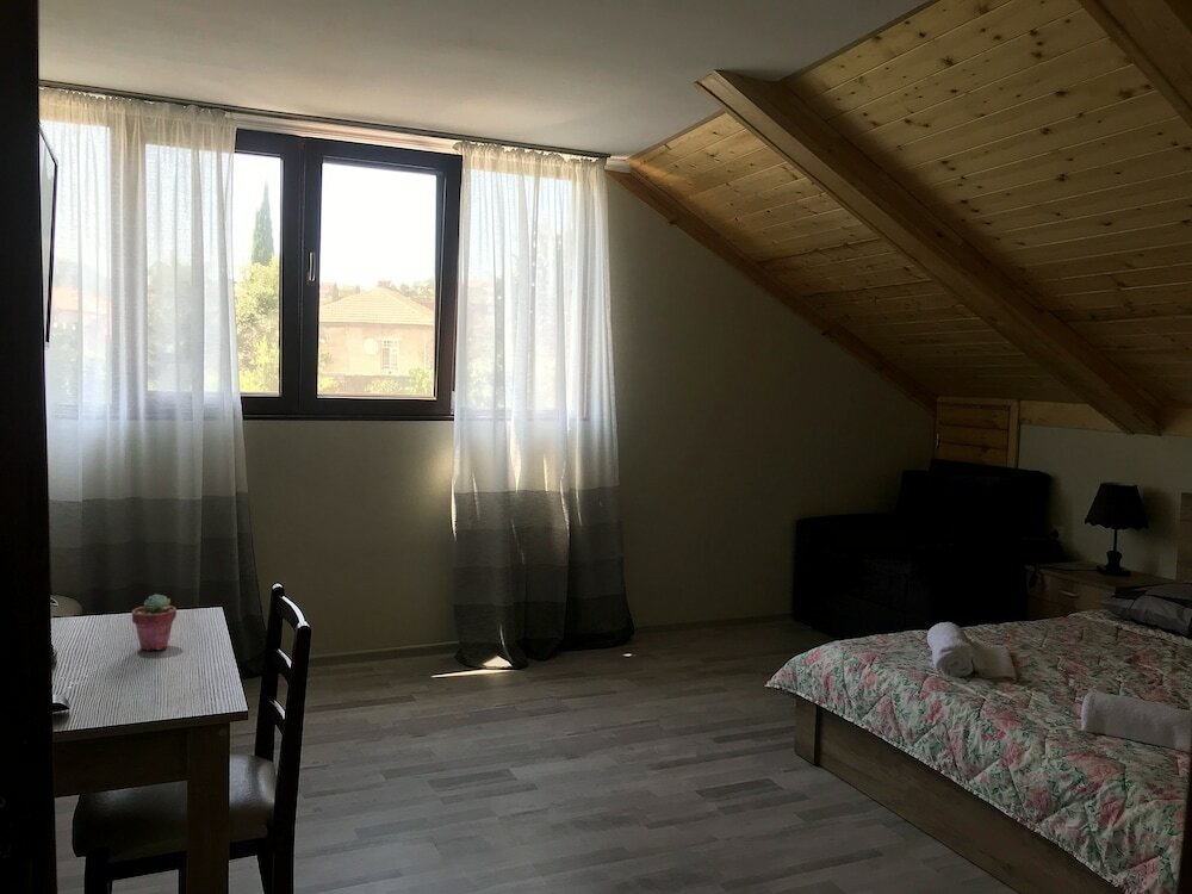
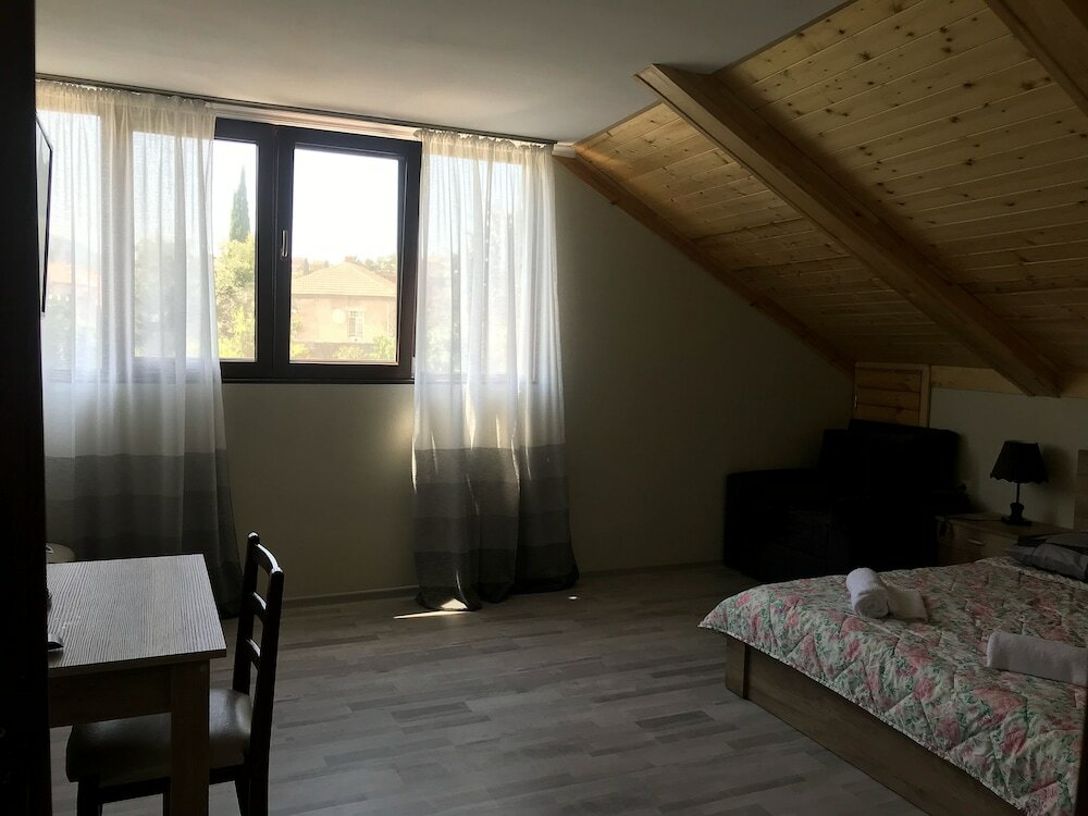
- potted succulent (154, 620)
